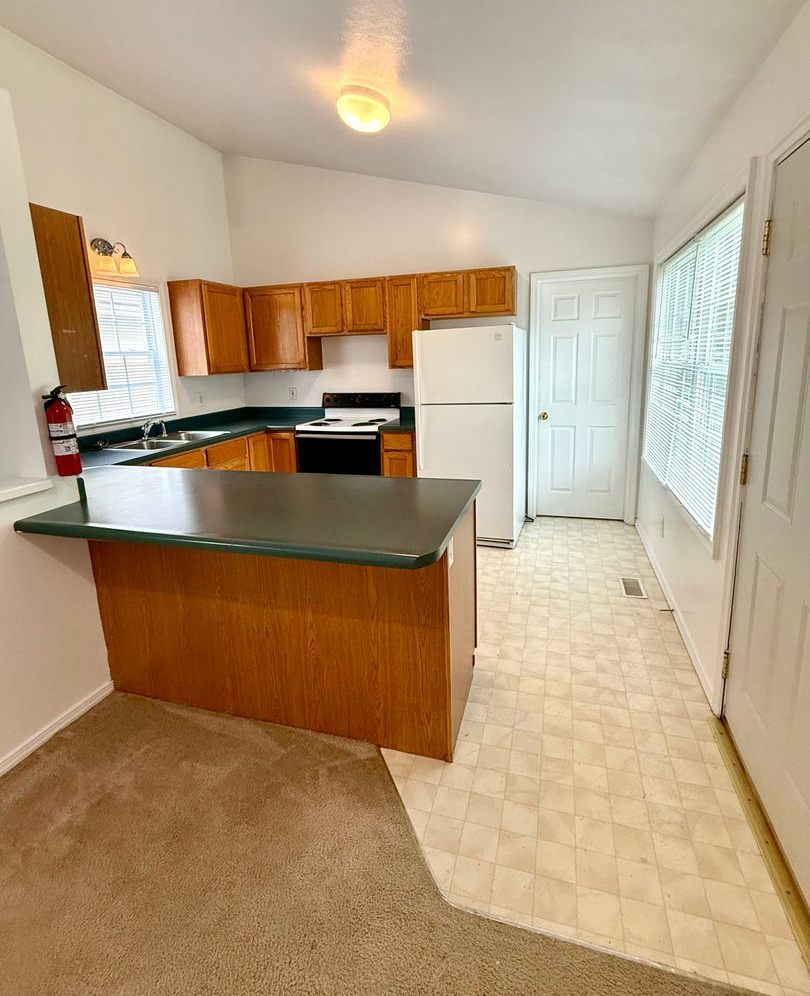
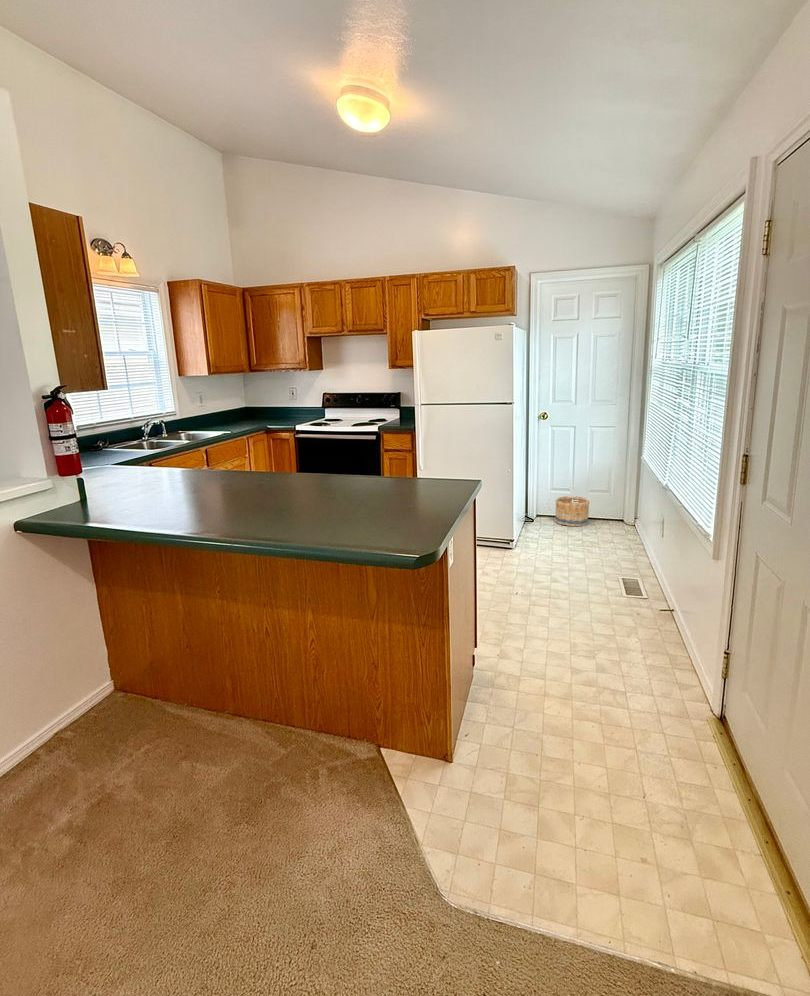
+ basket (571, 511)
